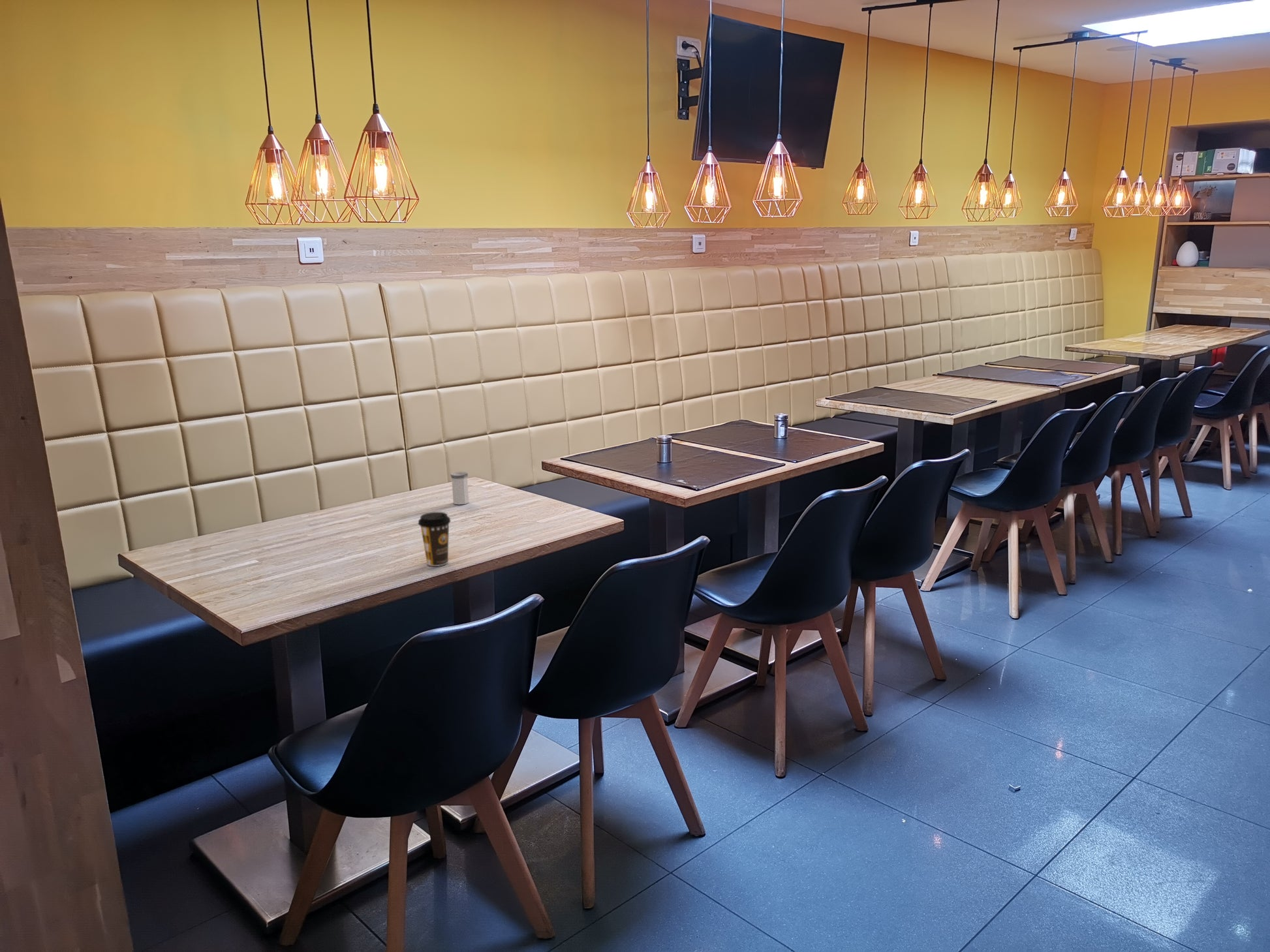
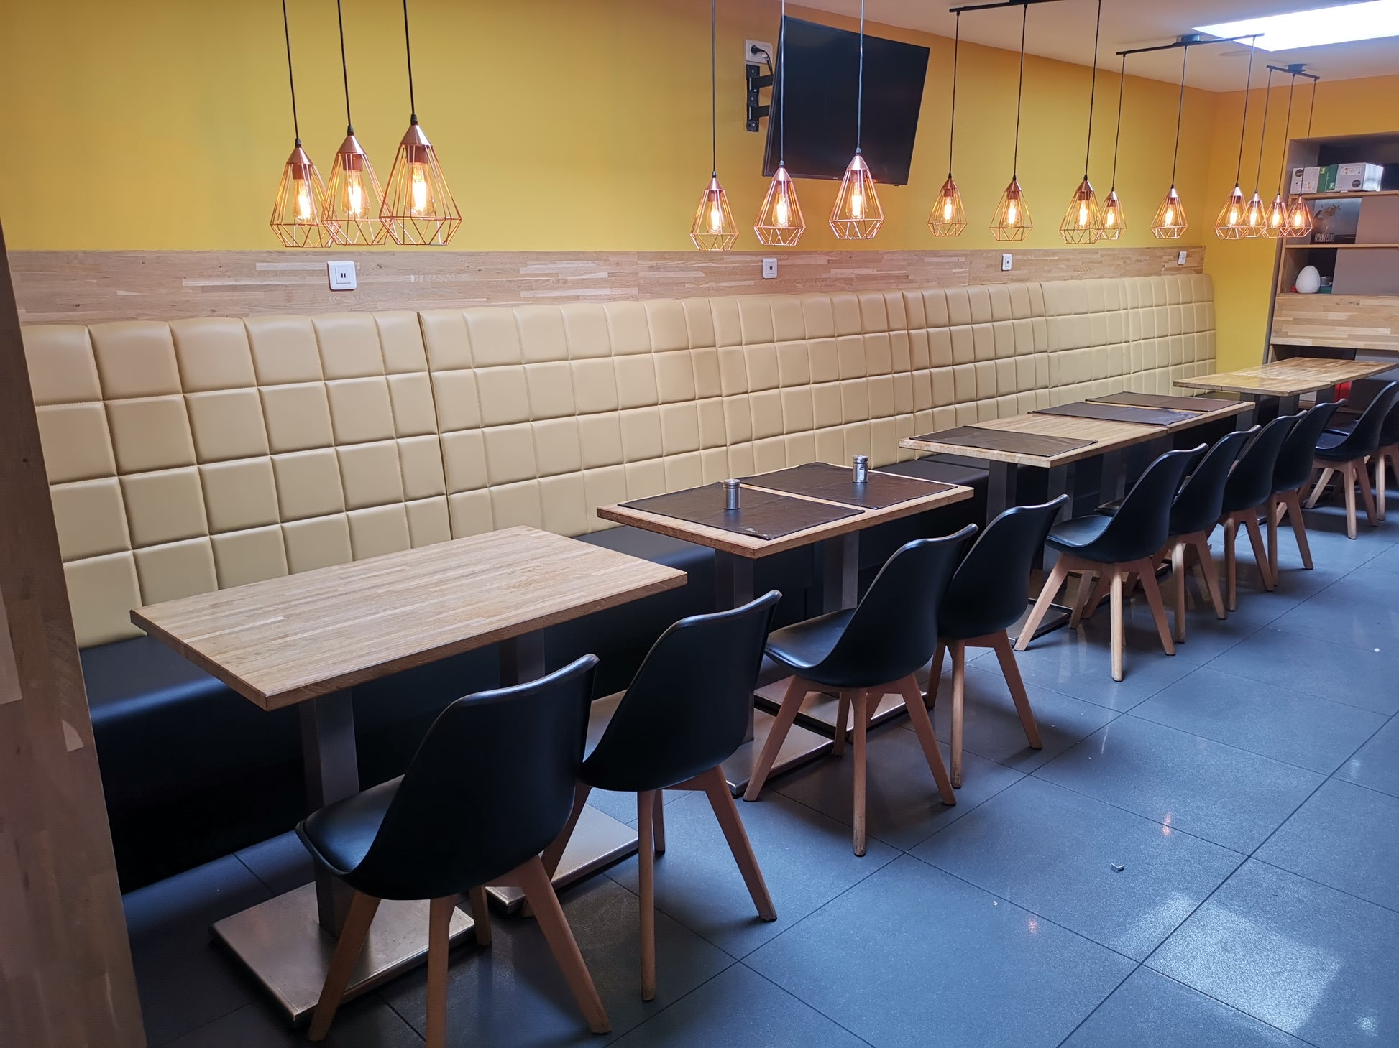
- coffee cup (435, 539)
- salt shaker (459, 487)
